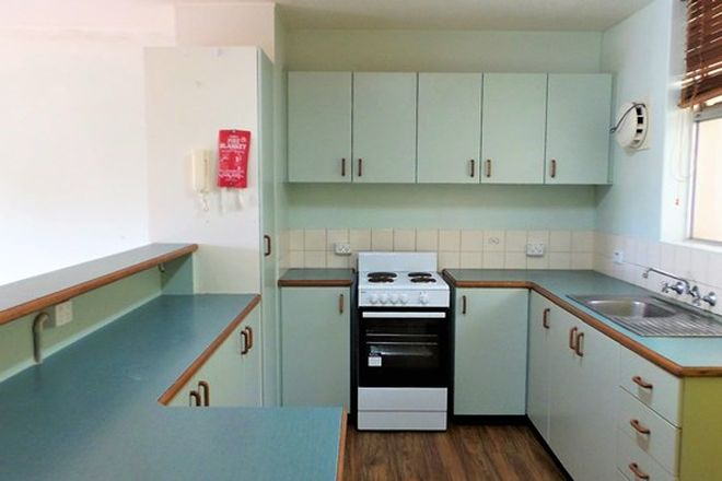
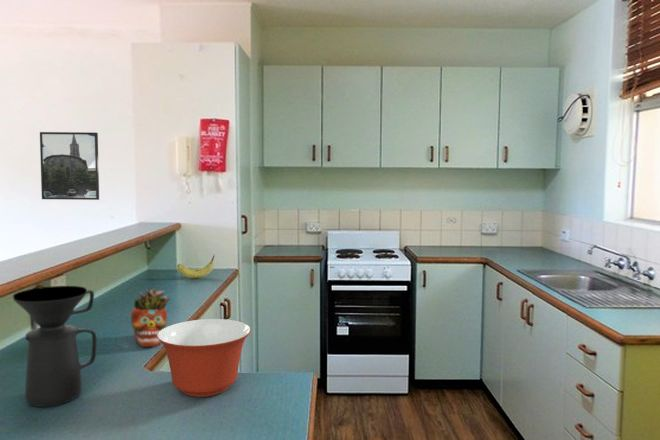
+ succulent planter (151, 314)
+ coffee maker (52, 344)
+ mixing bowl (205, 359)
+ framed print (69, 166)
+ fruit (197, 269)
